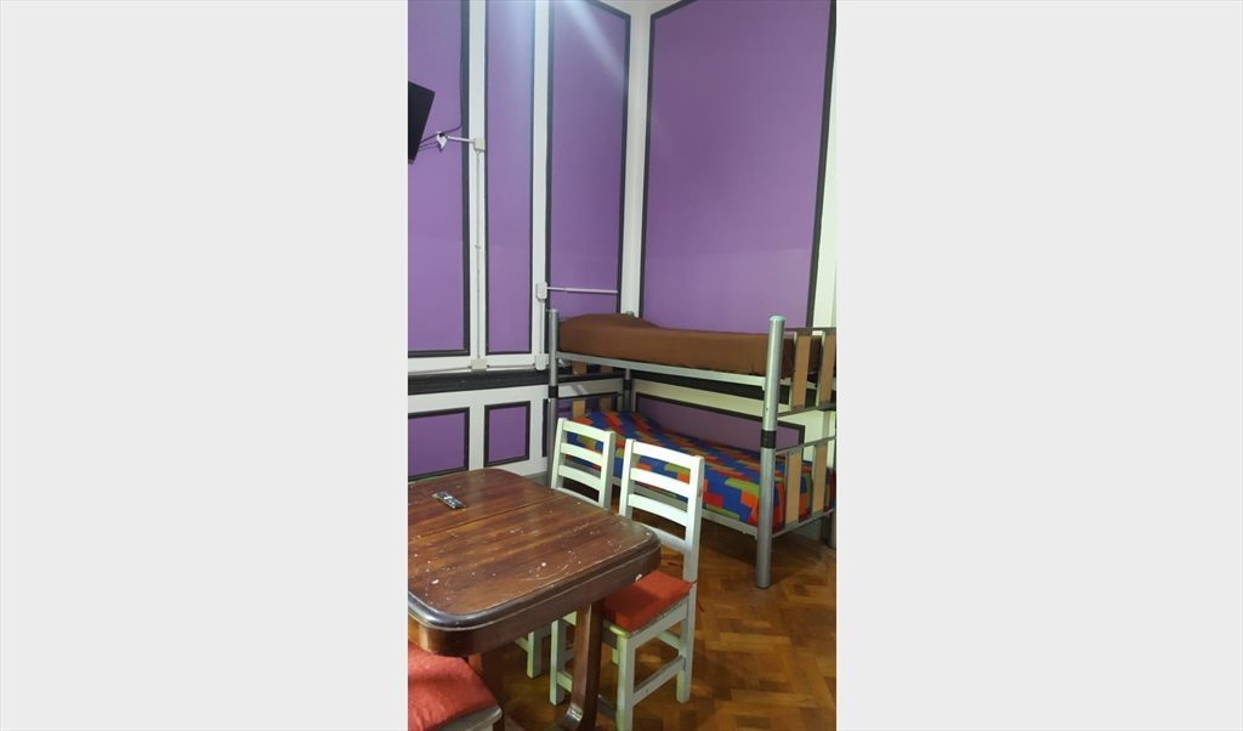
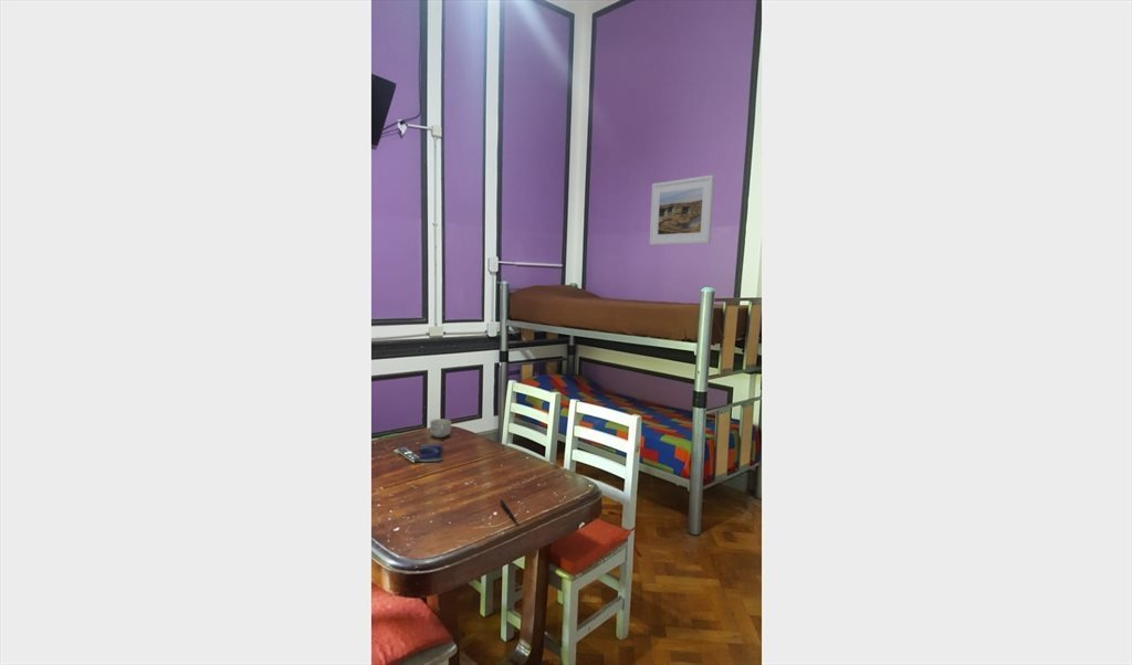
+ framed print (680, 212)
+ pen (509, 511)
+ smartphone (430, 452)
+ cup (440, 429)
